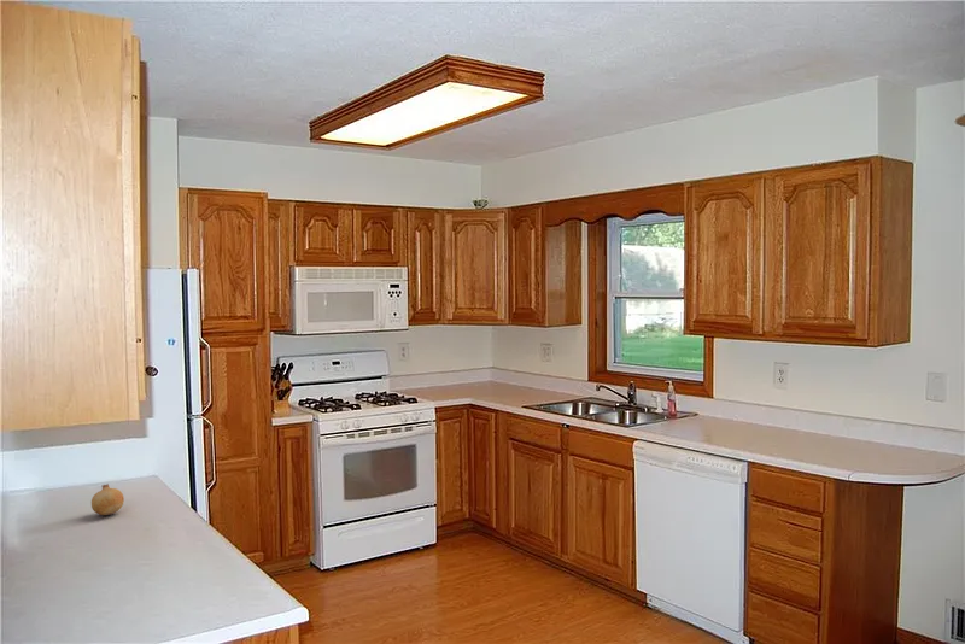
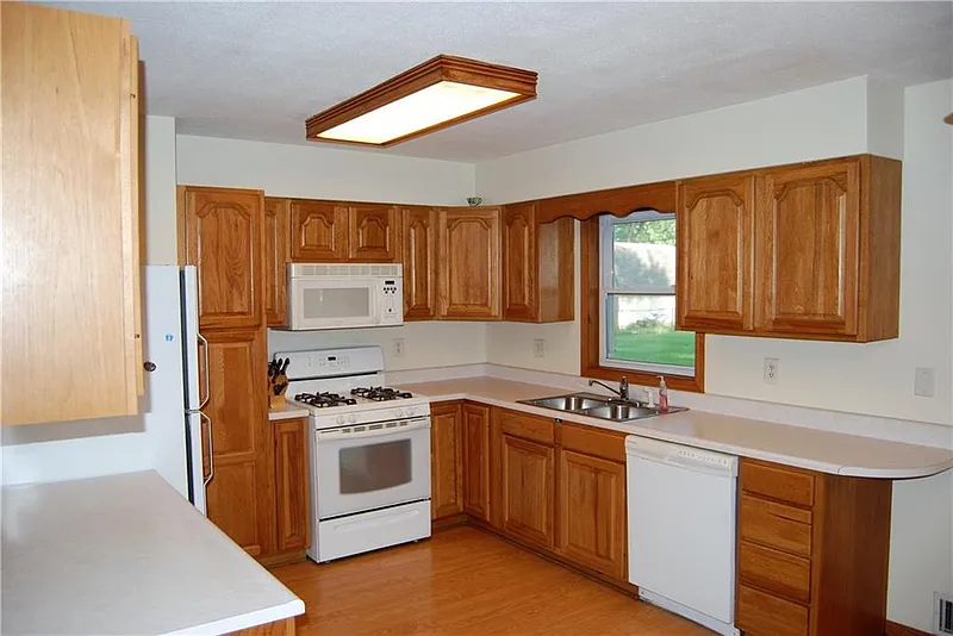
- fruit (107, 499)
